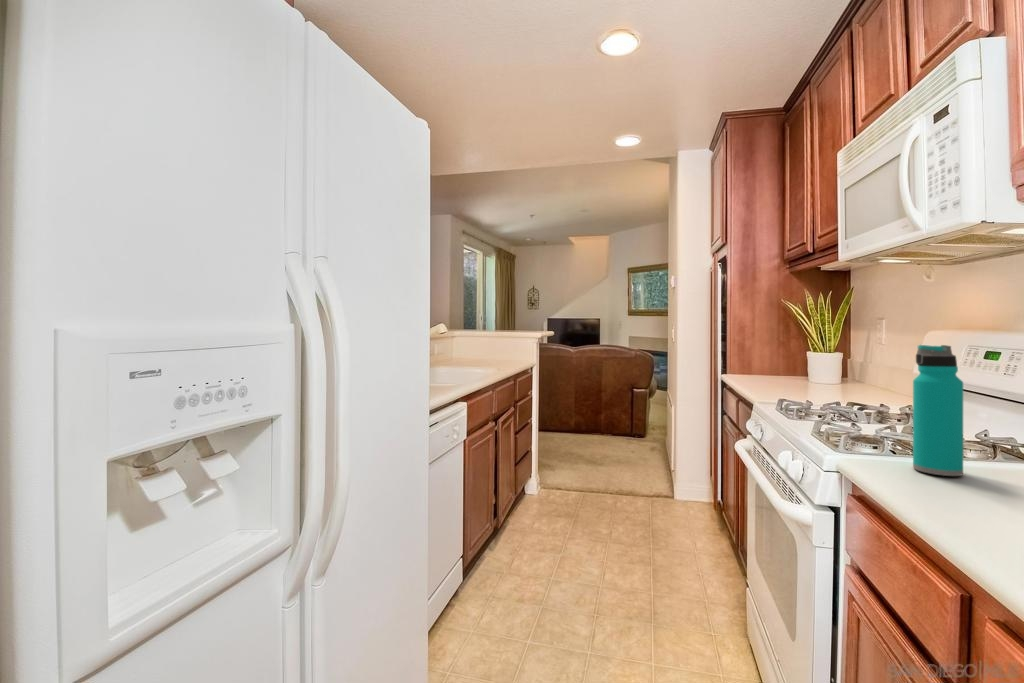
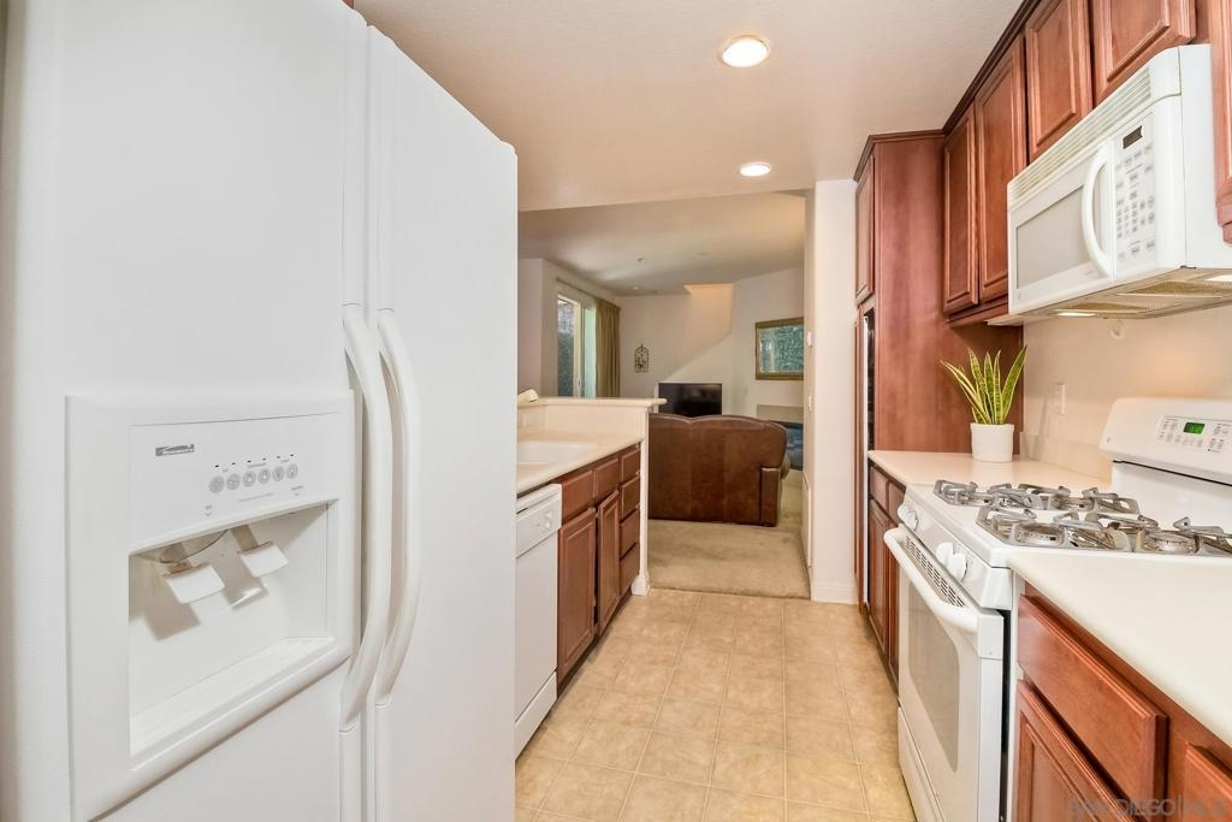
- water bottle (937, 408)
